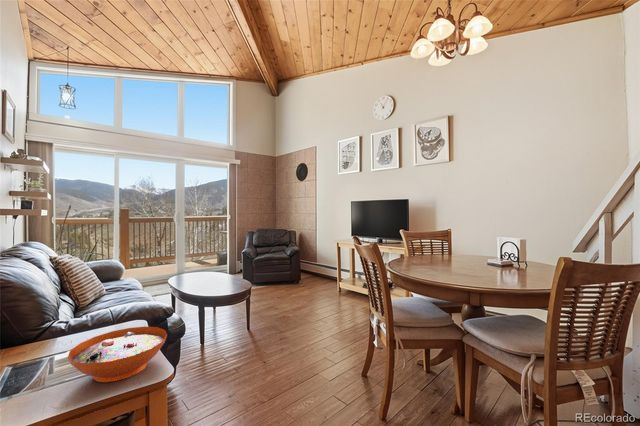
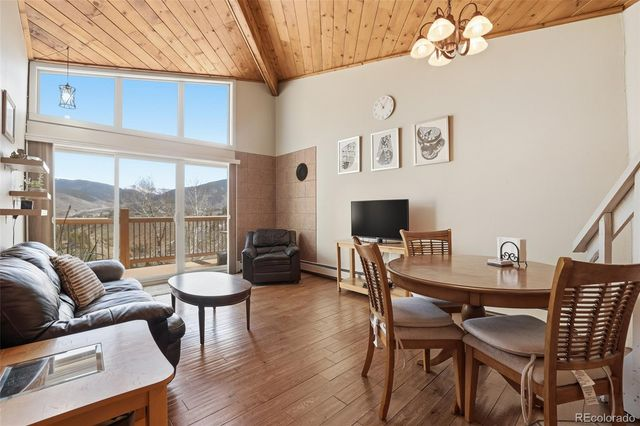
- decorative bowl (121, 355)
